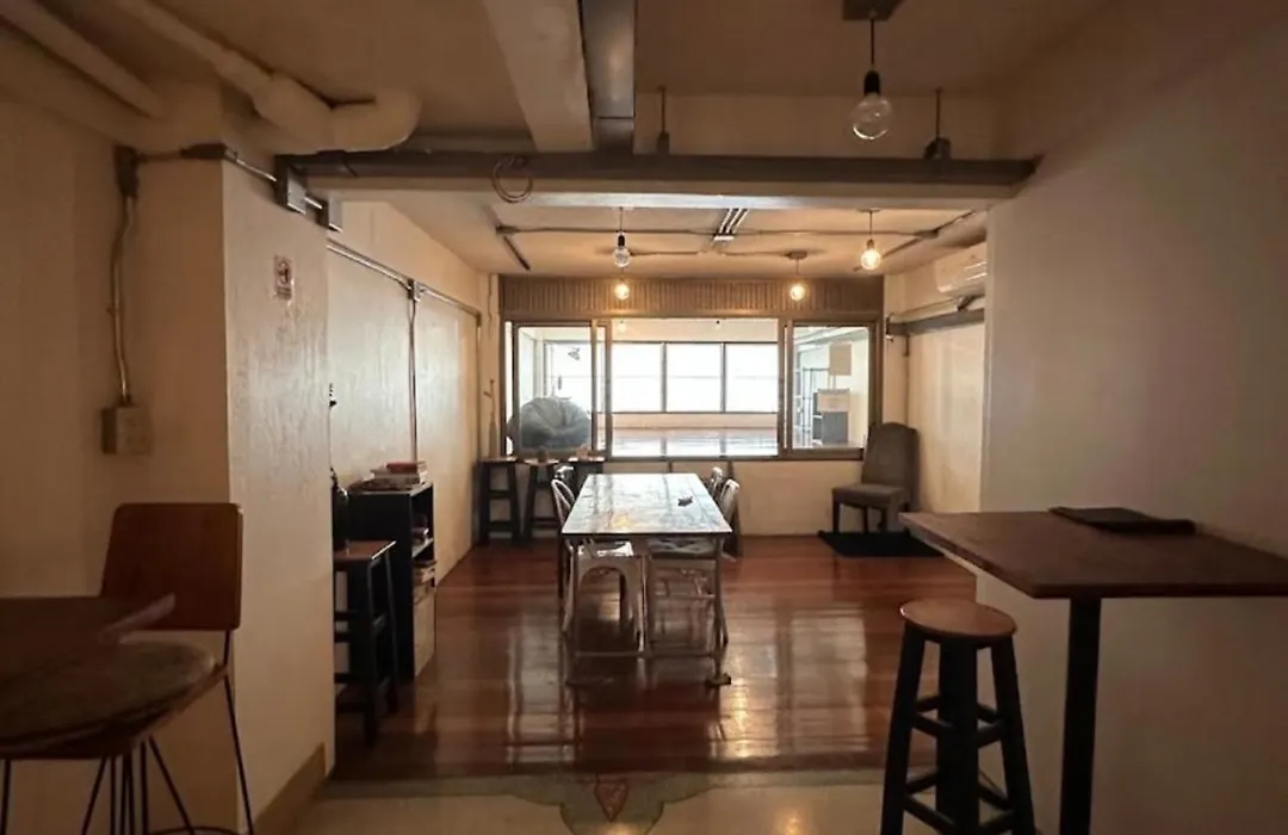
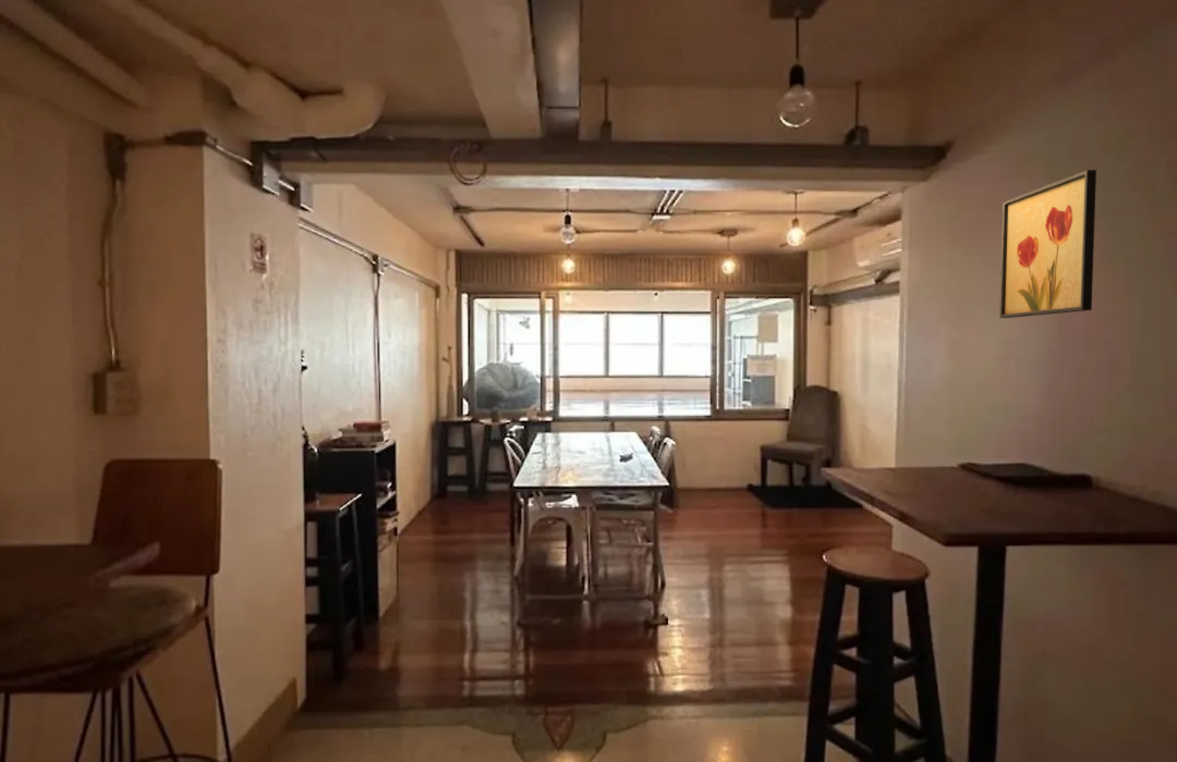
+ wall art (1045, 250)
